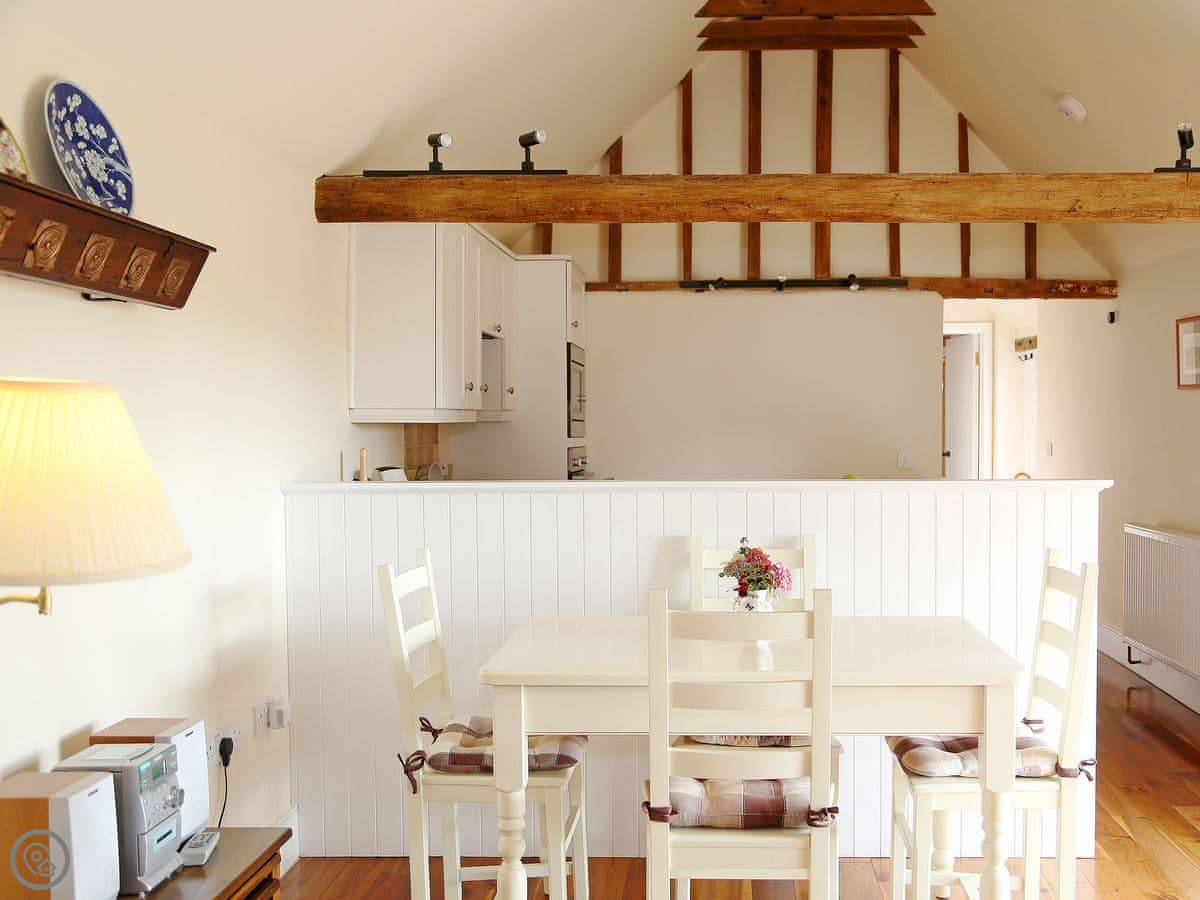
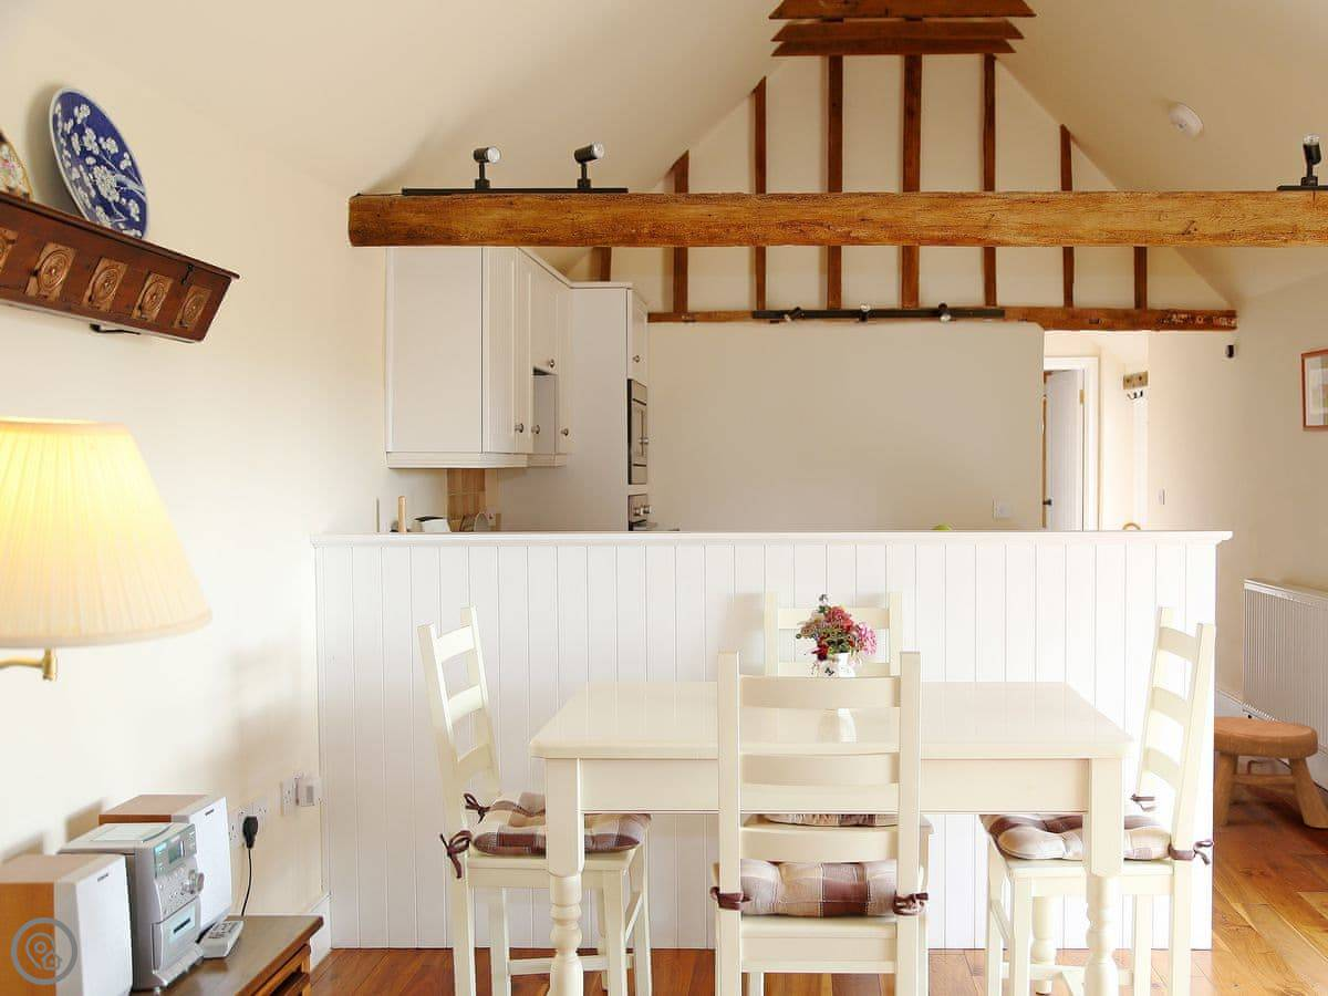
+ stool (1264, 775)
